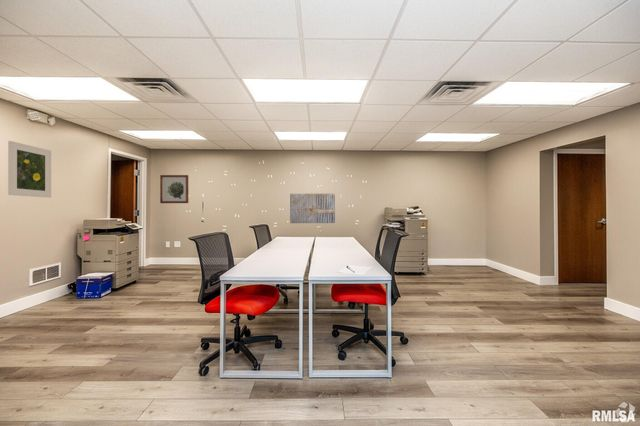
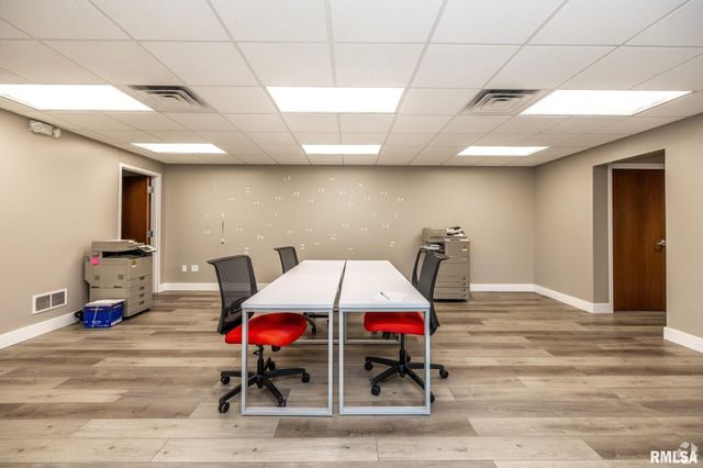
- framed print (31, 171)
- wall art (312, 208)
- wall art (174, 189)
